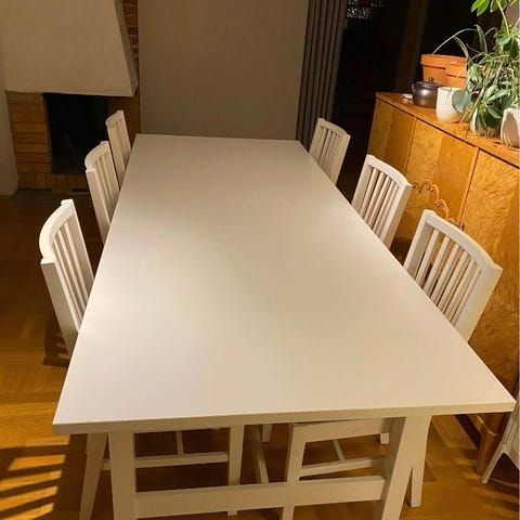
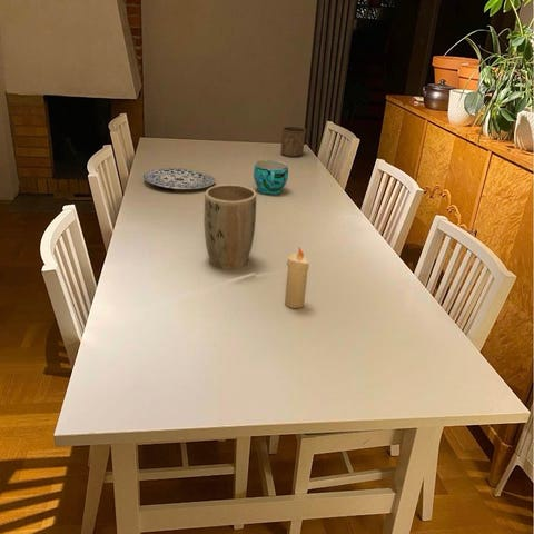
+ cup (271, 178)
+ cup (293, 141)
+ plant pot (229, 228)
+ plate (179, 178)
+ candle (296, 276)
